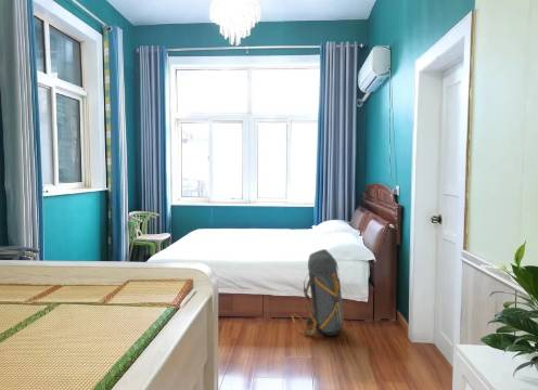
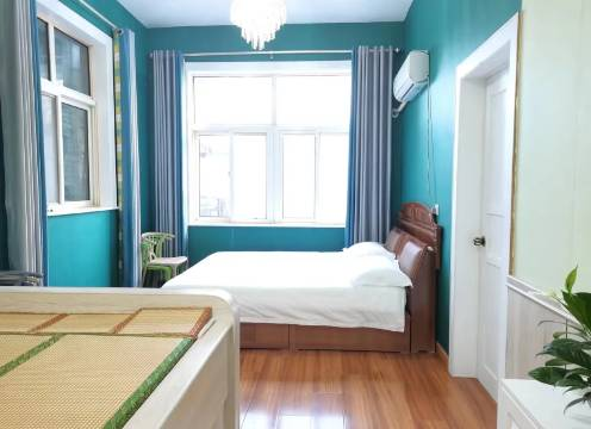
- backpack (318, 291)
